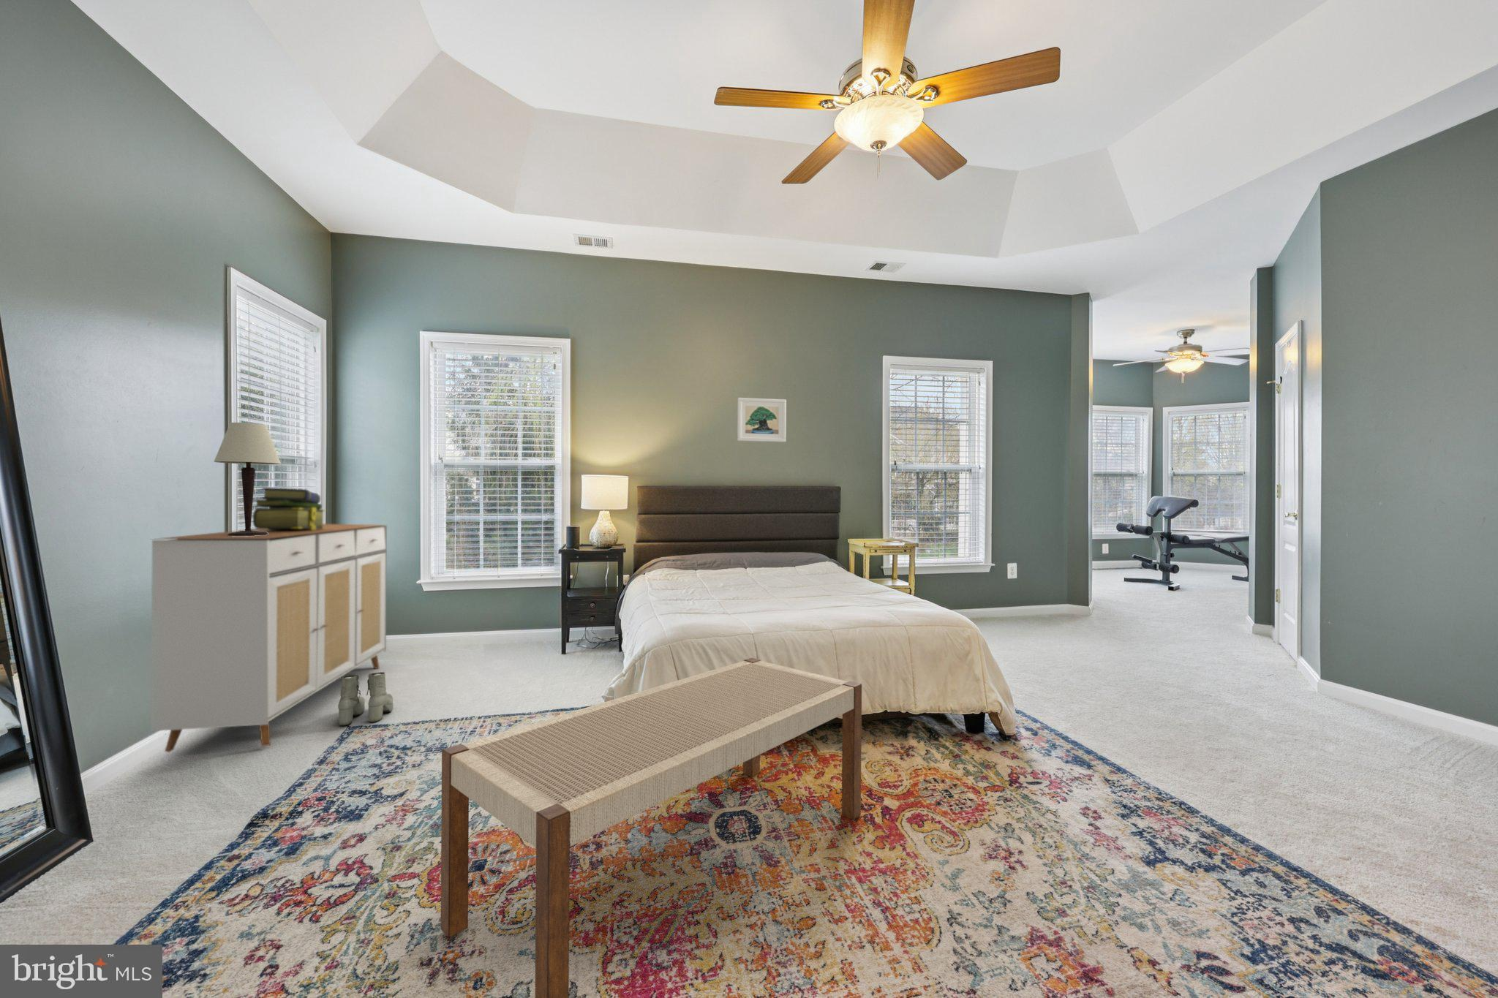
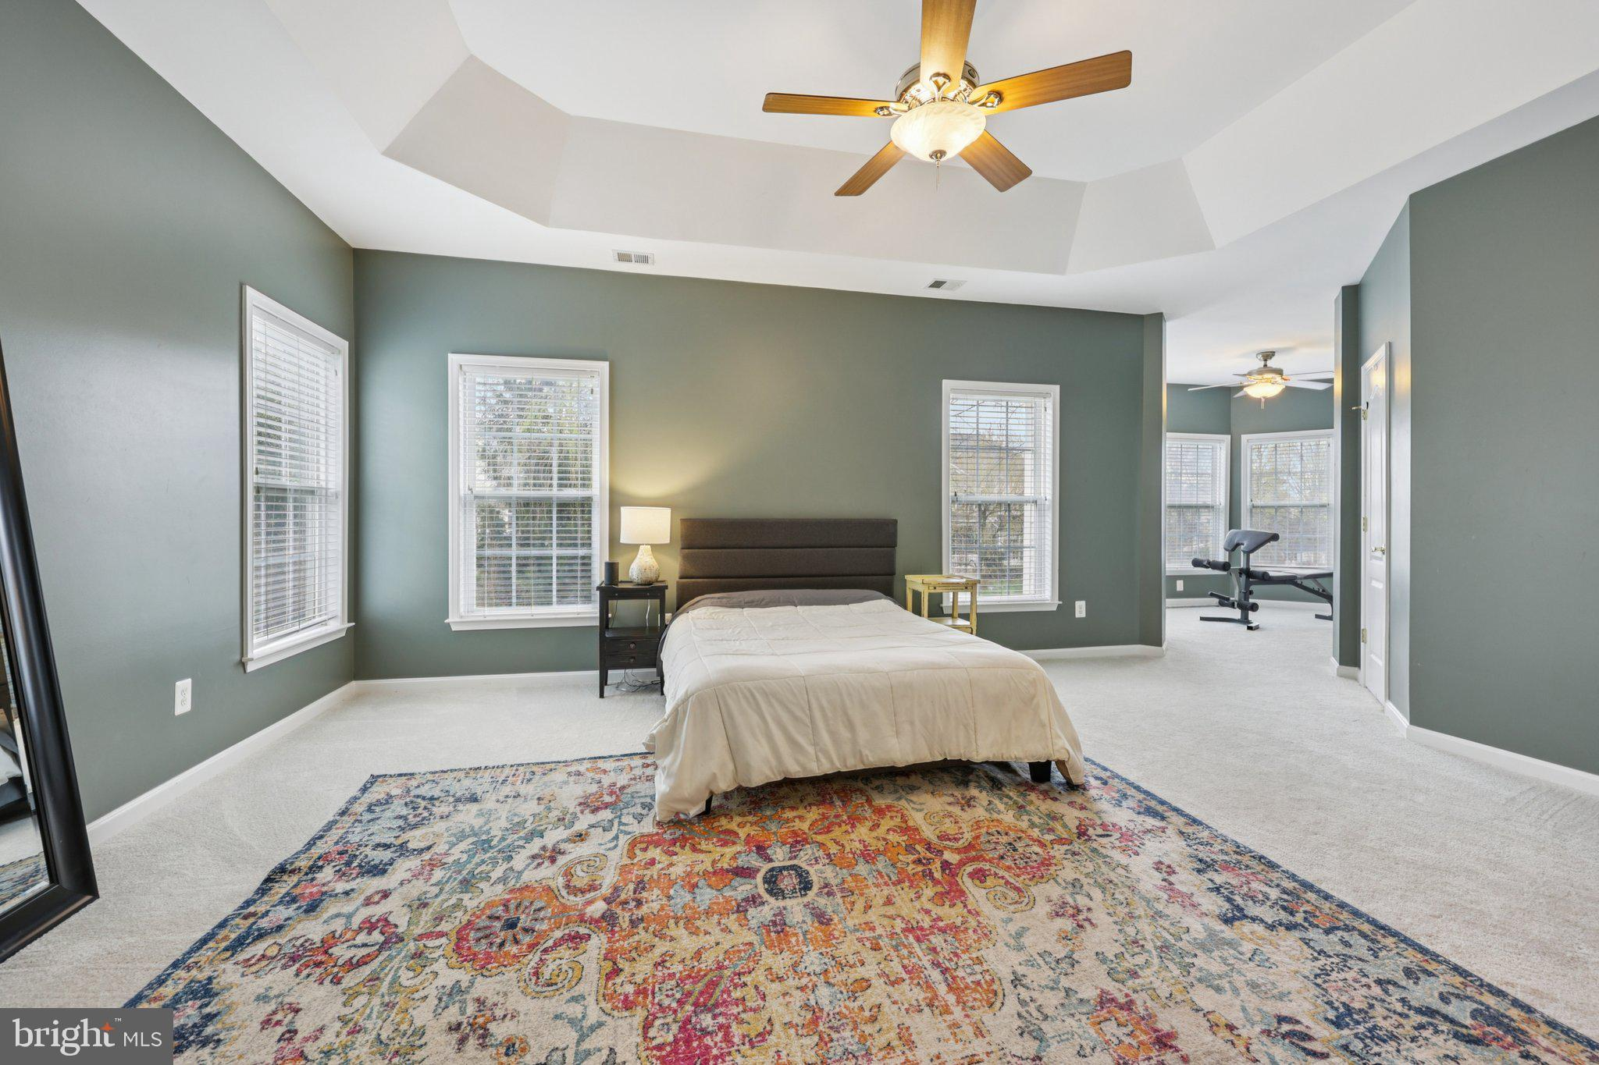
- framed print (762, 420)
- bench (684, 786)
- table lamp (248, 479)
- sideboard (295, 616)
- boots (366, 693)
- stack of books (290, 509)
